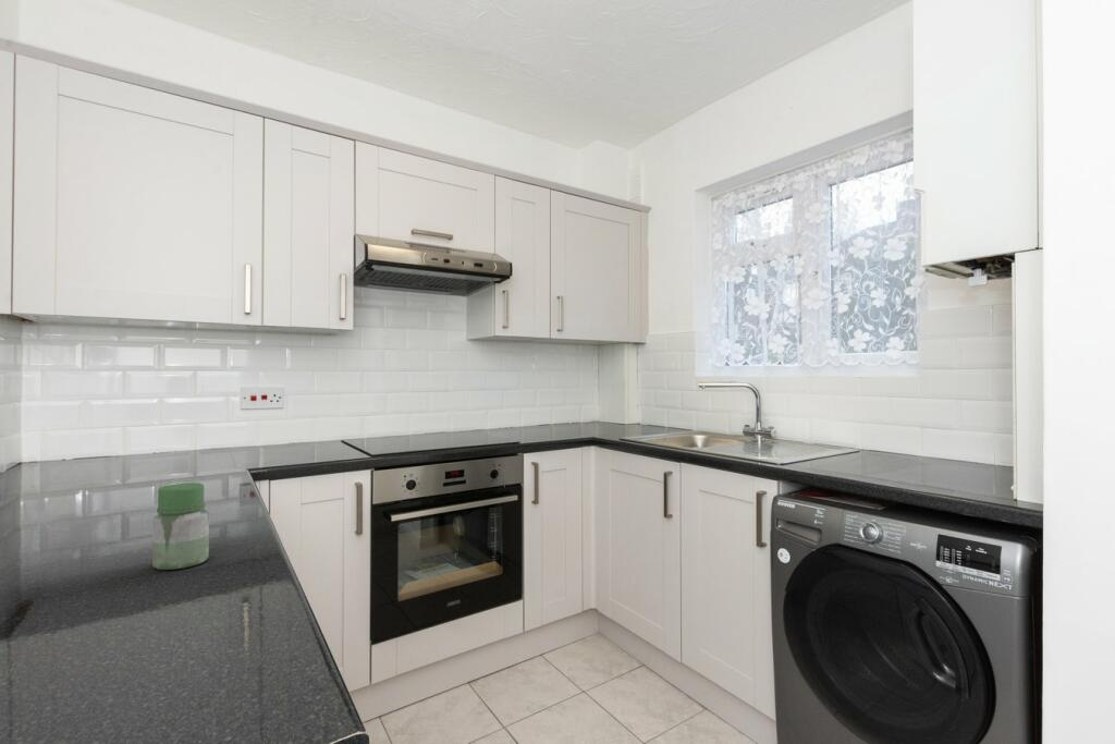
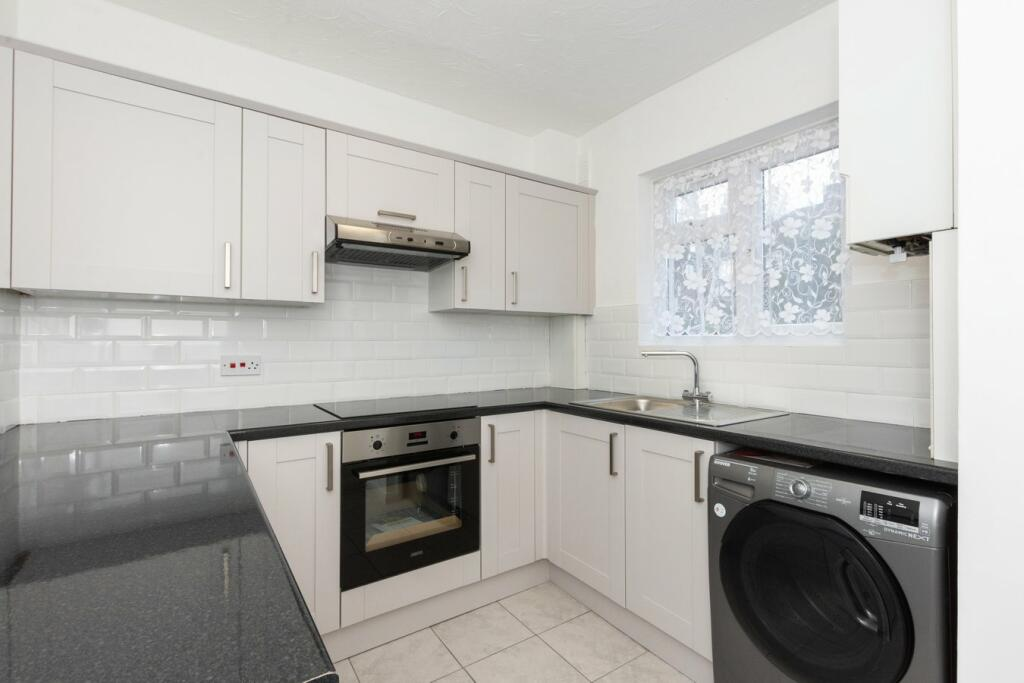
- jar (181, 524)
